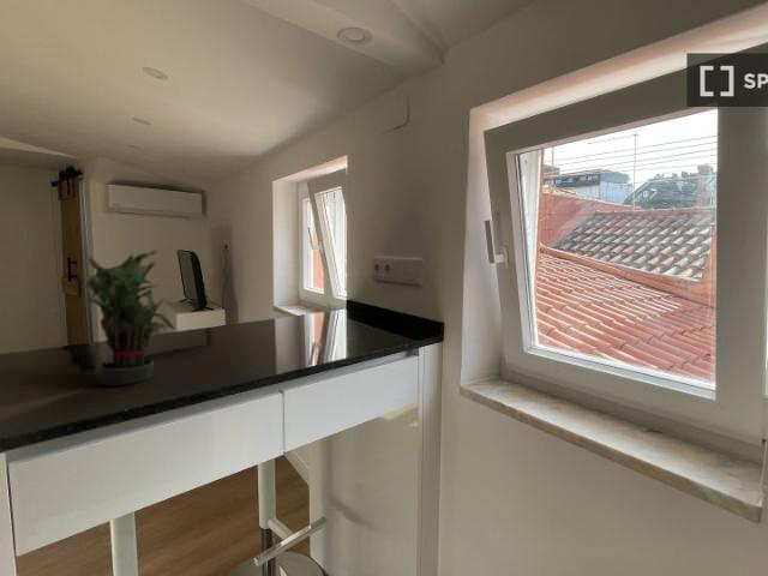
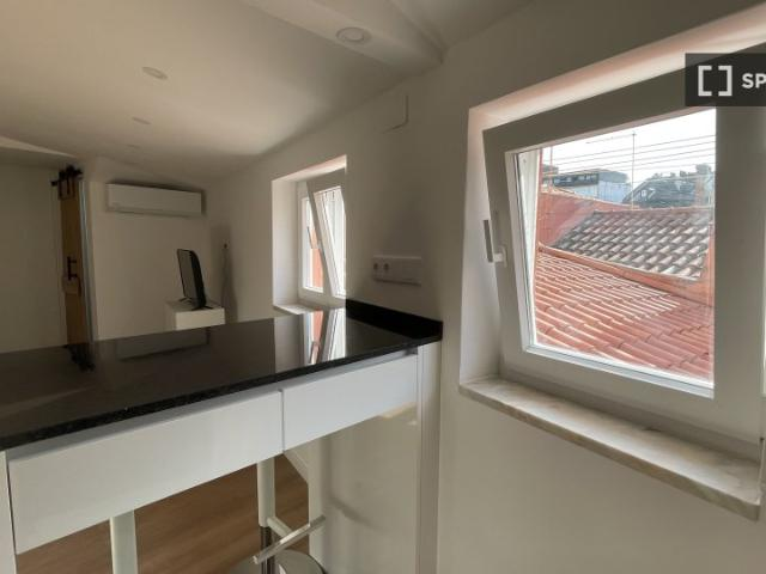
- potted plant (134, 312)
